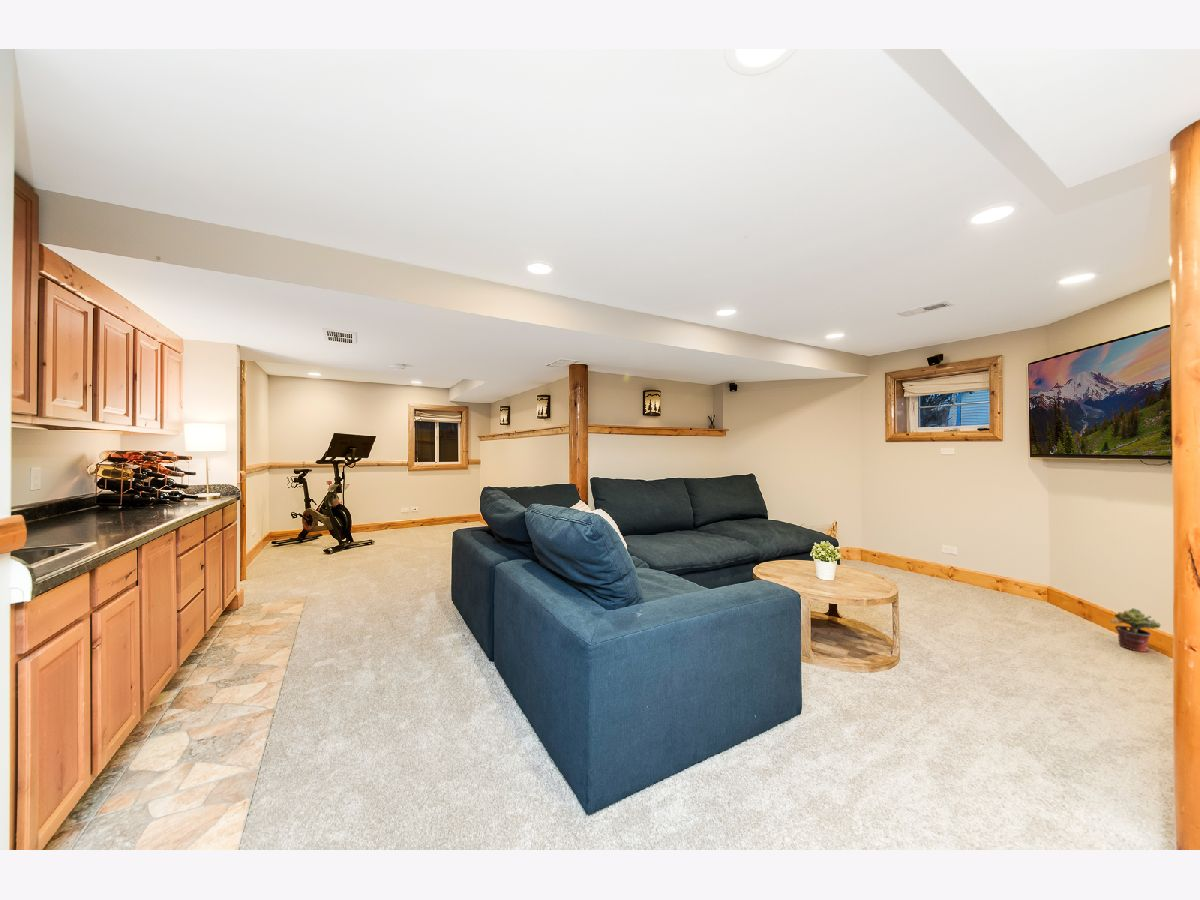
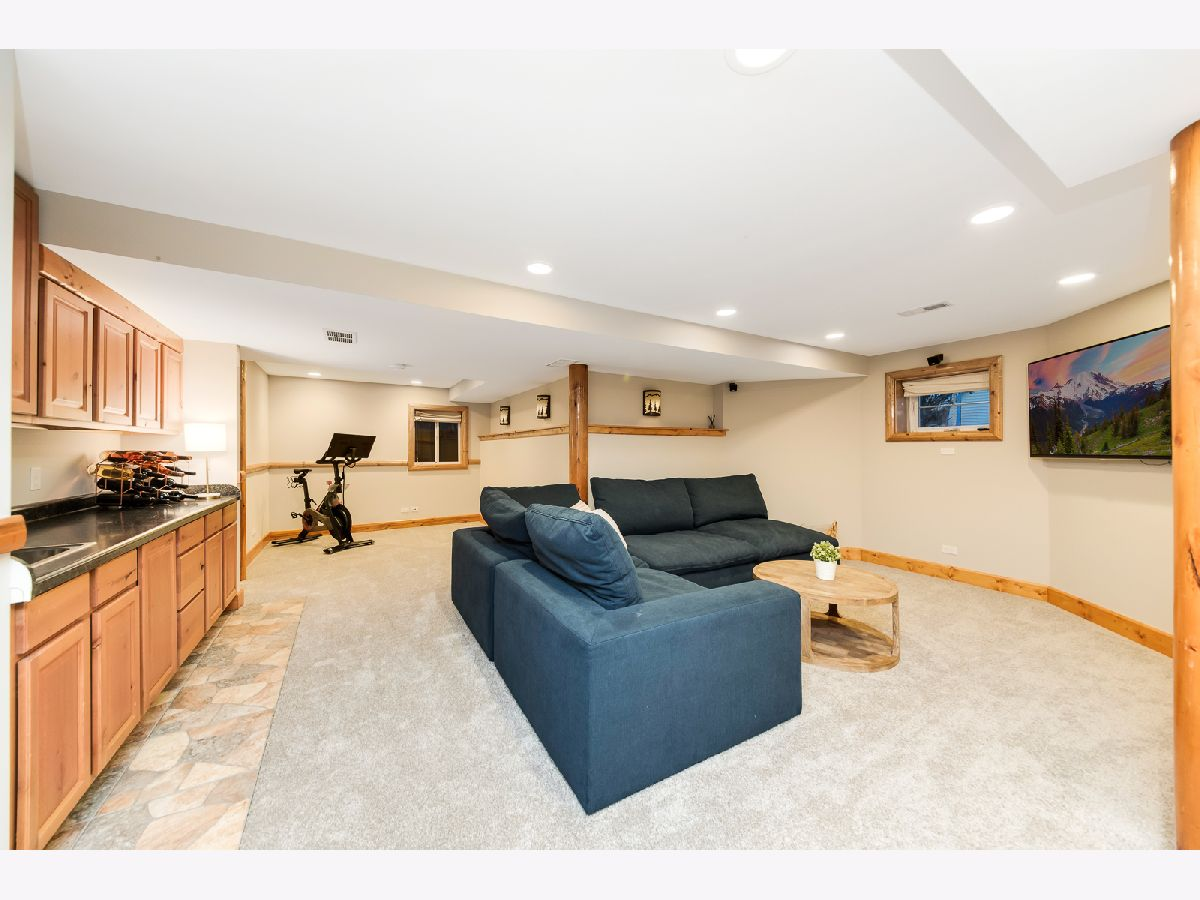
- potted plant (1135, 628)
